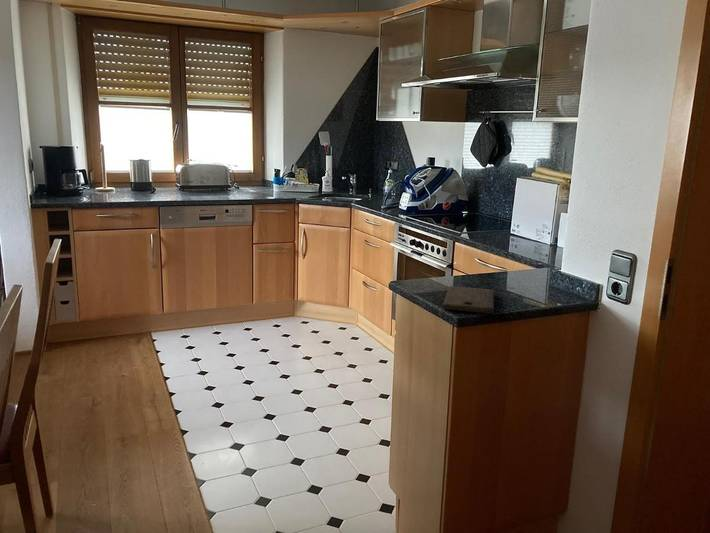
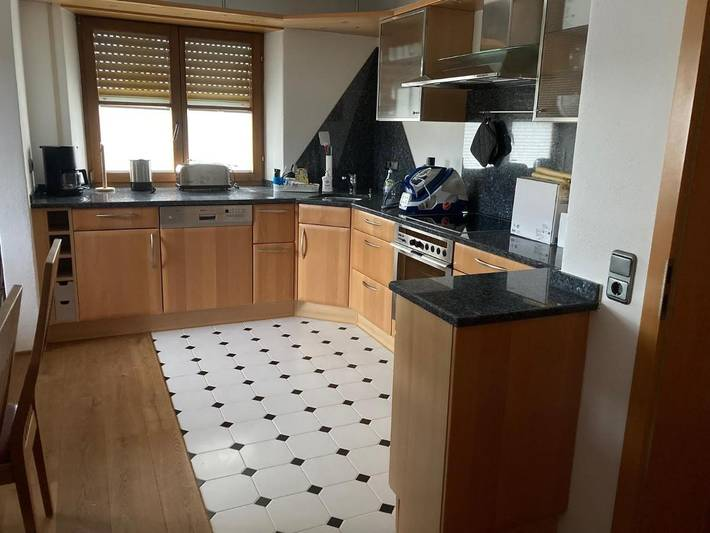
- cutting board (469, 298)
